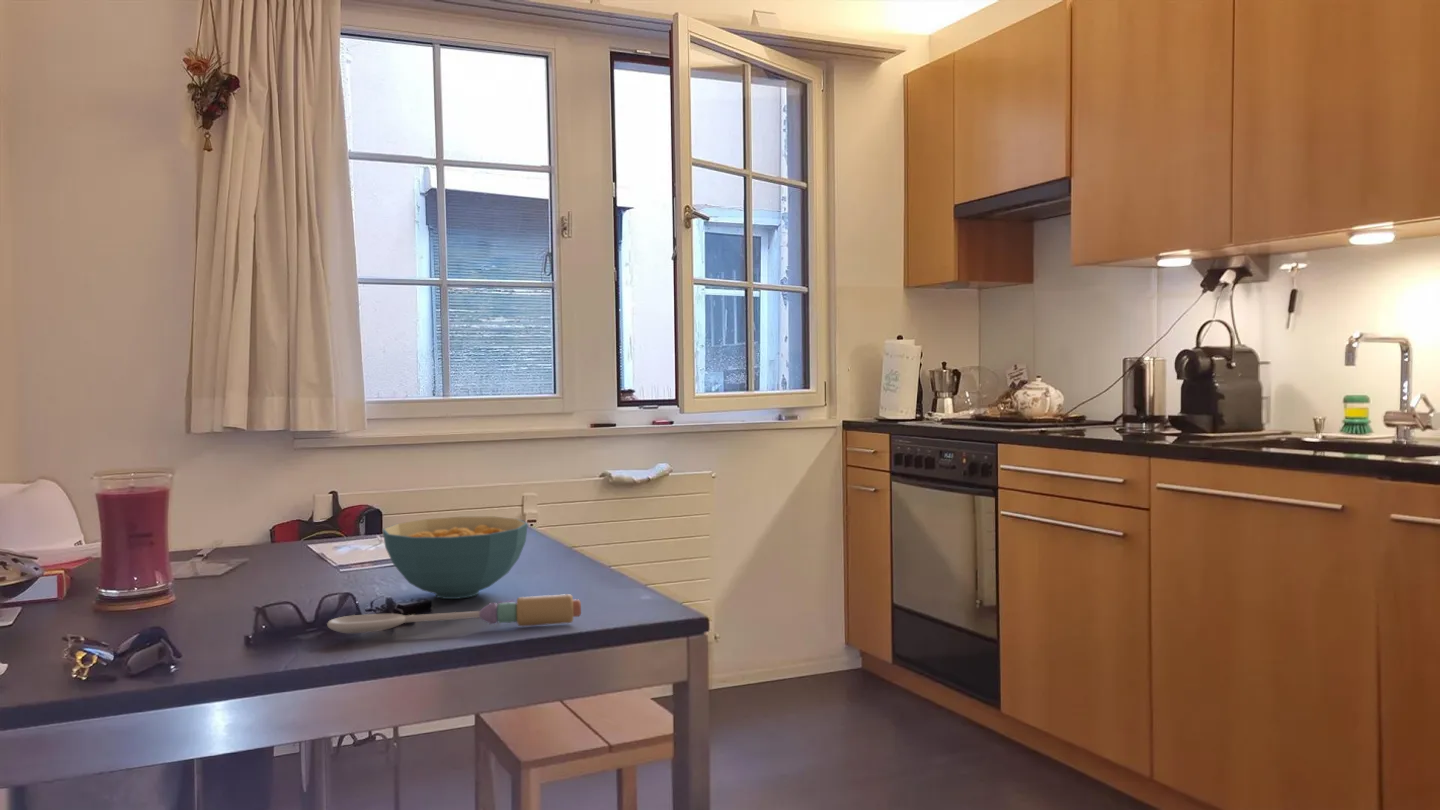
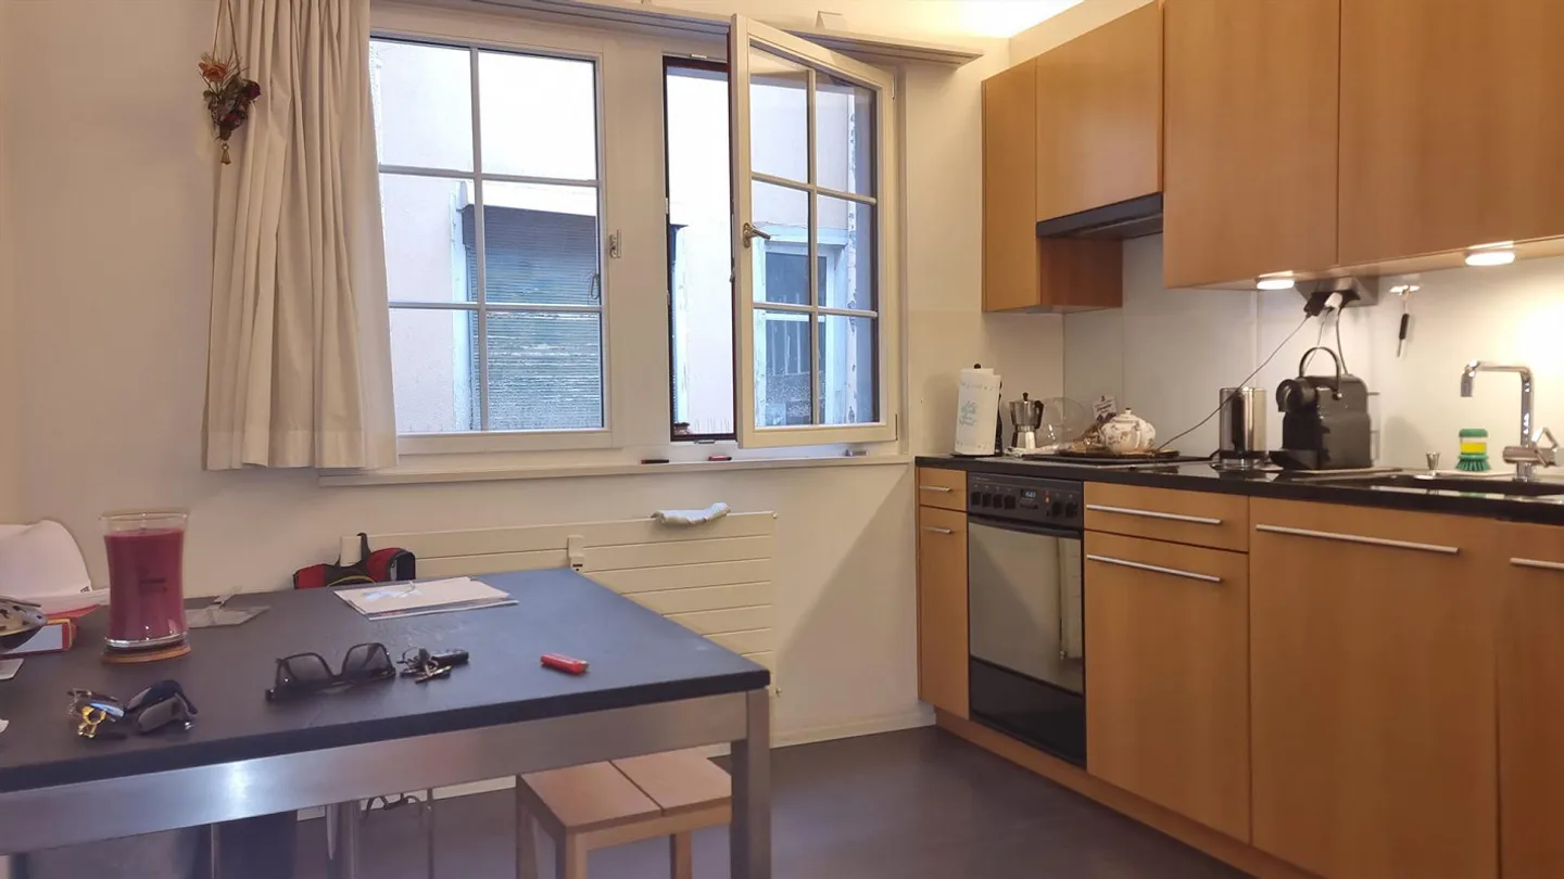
- spoon (457, 615)
- cereal bowl (456, 560)
